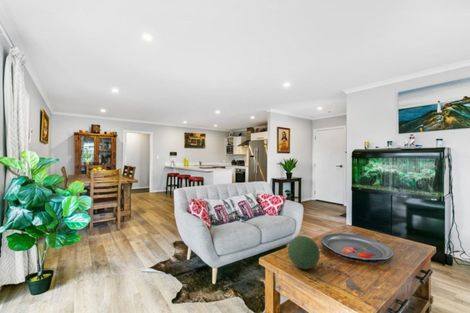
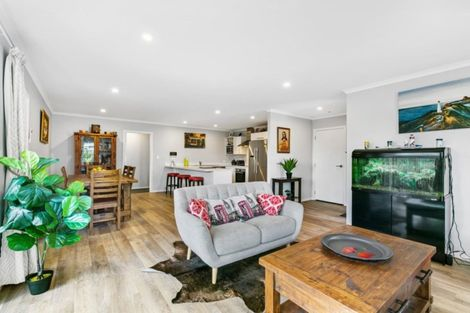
- decorative orb (303, 252)
